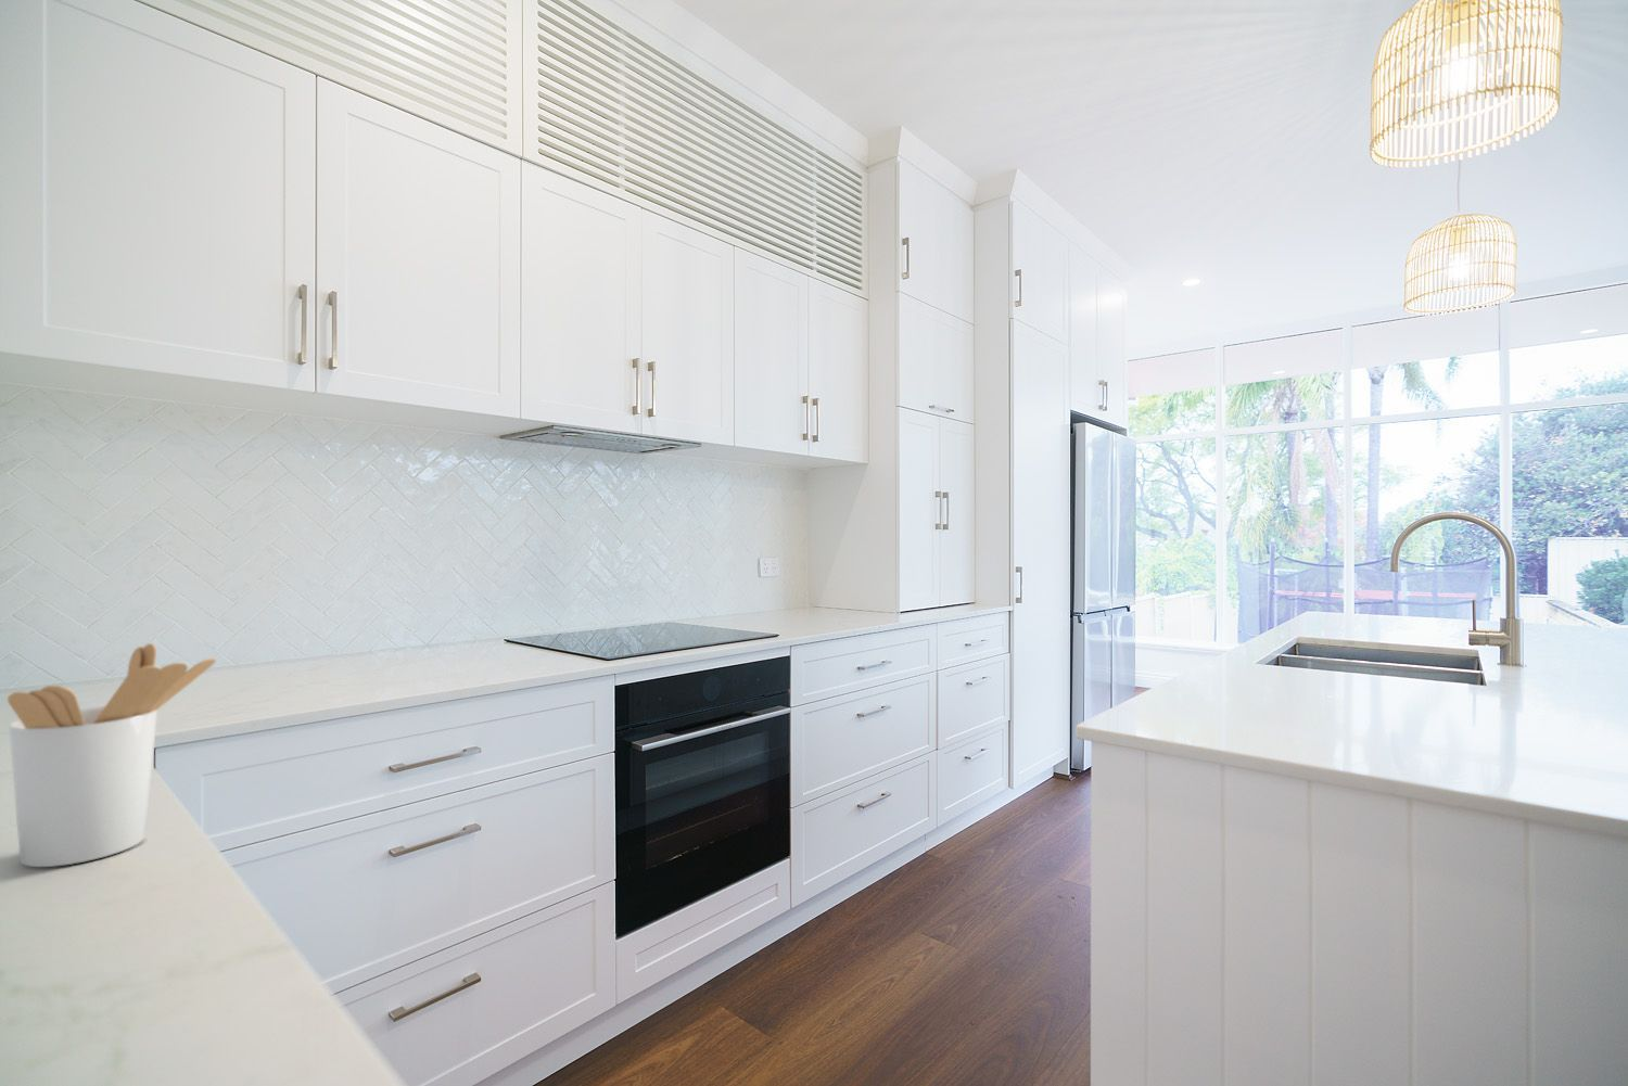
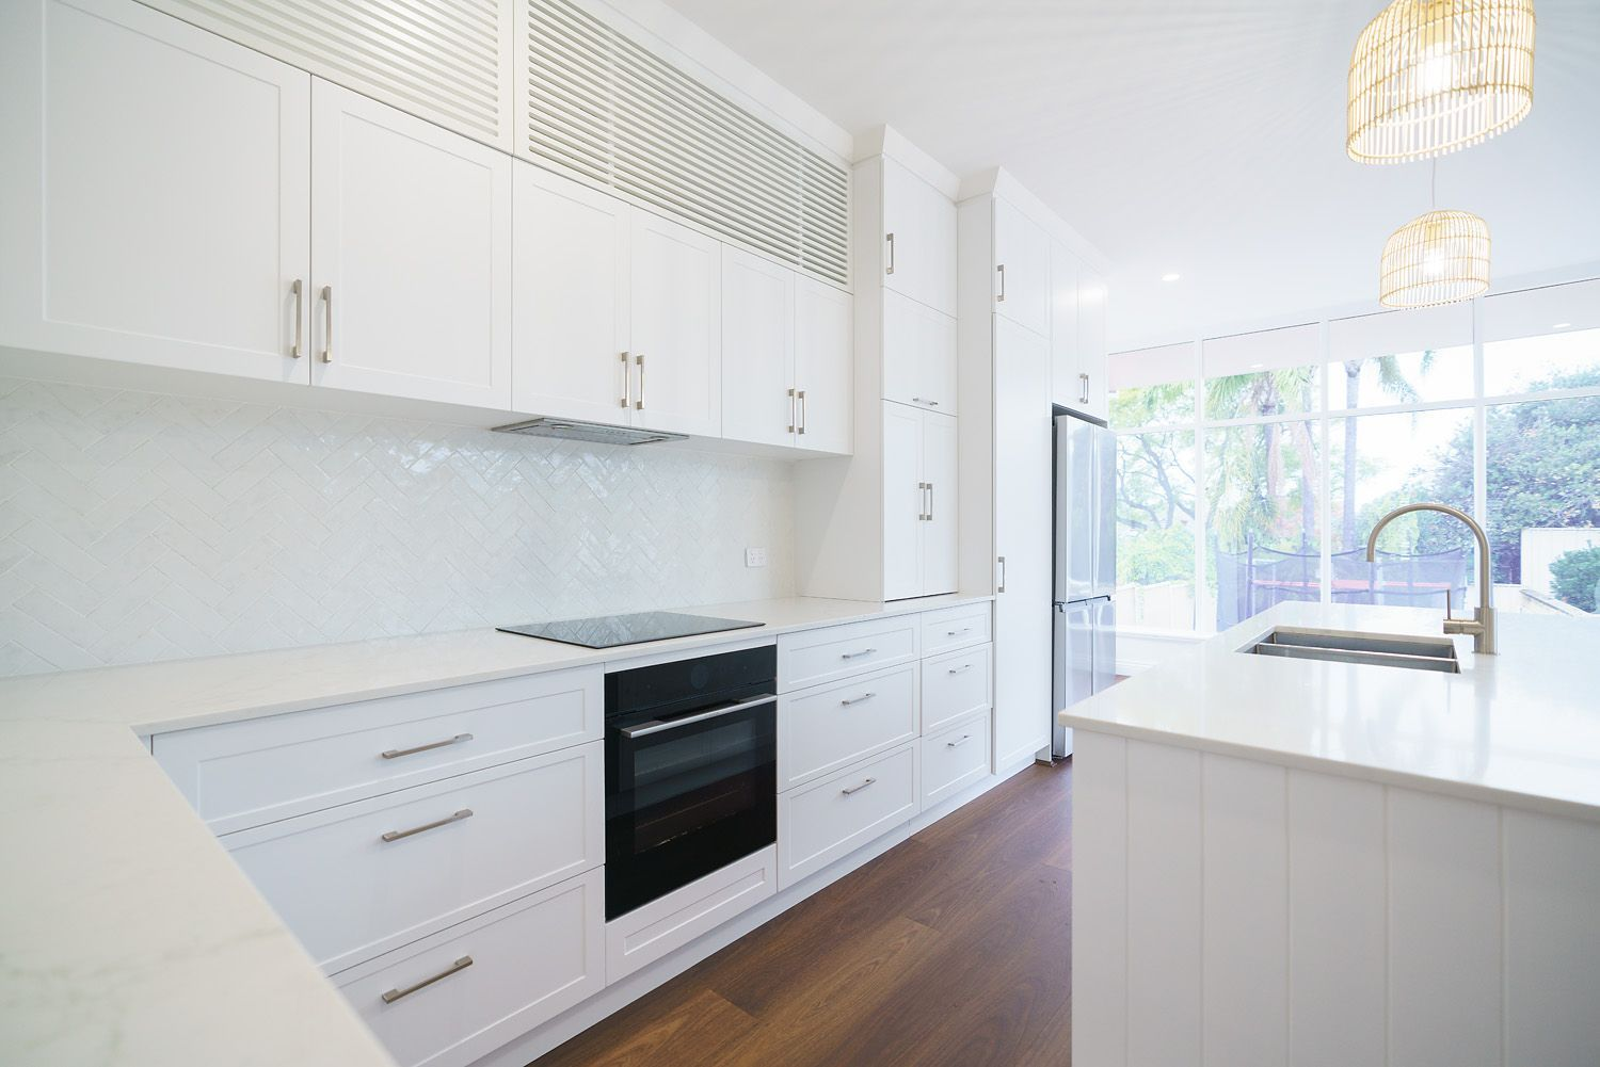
- utensil holder (114, 750)
